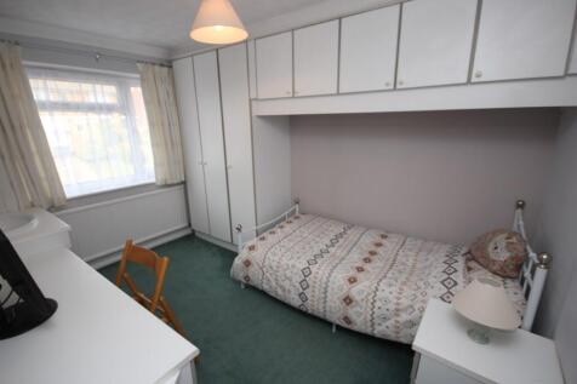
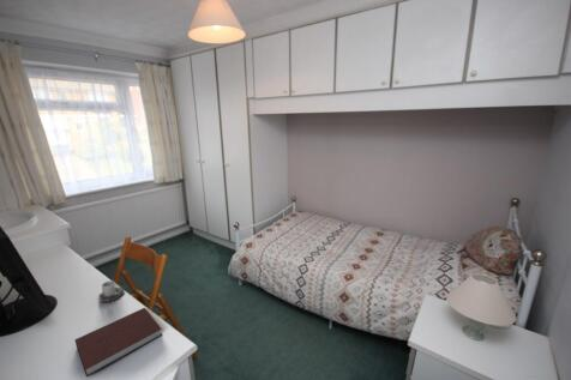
+ mug (110, 289)
+ notebook (119, 337)
